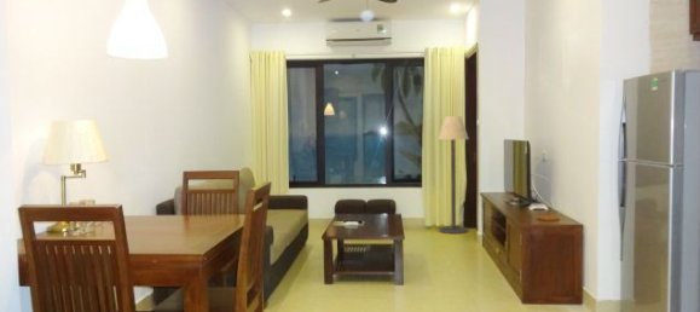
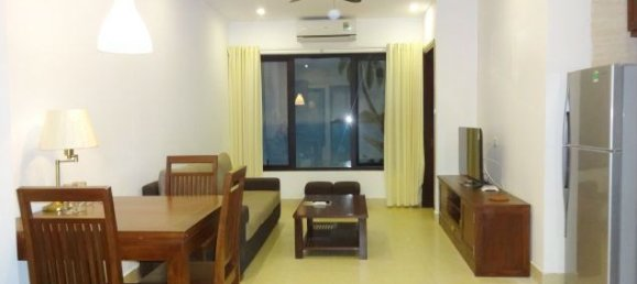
- floor lamp (452, 173)
